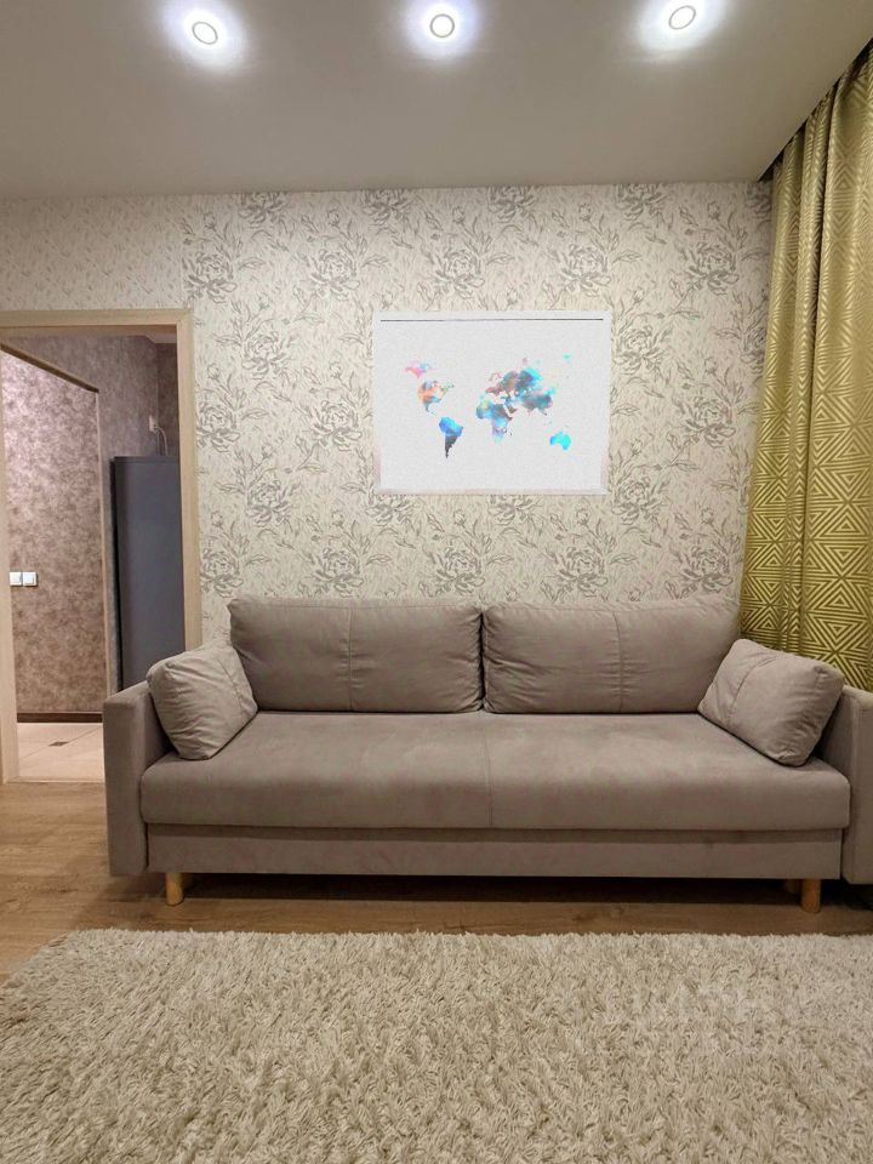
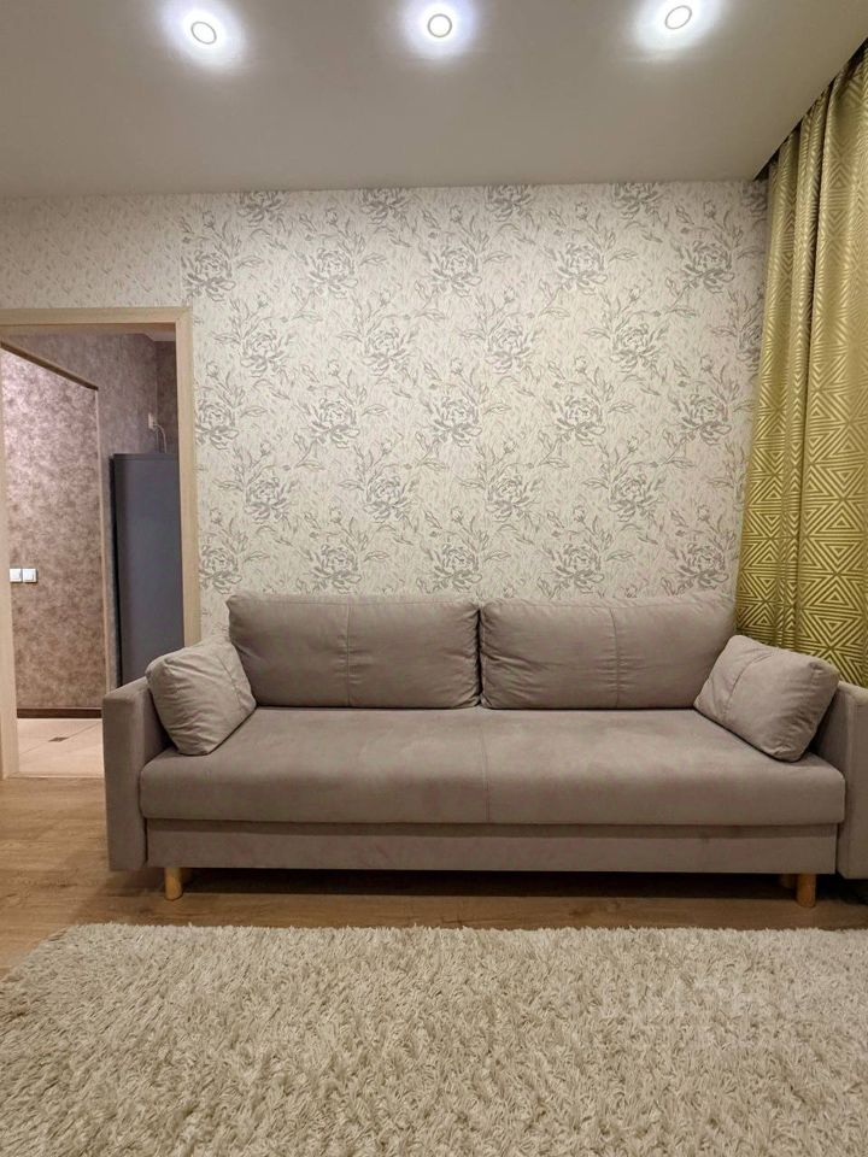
- wall art (490, 404)
